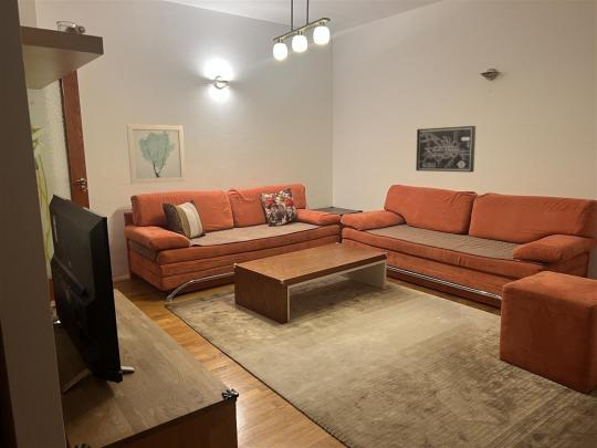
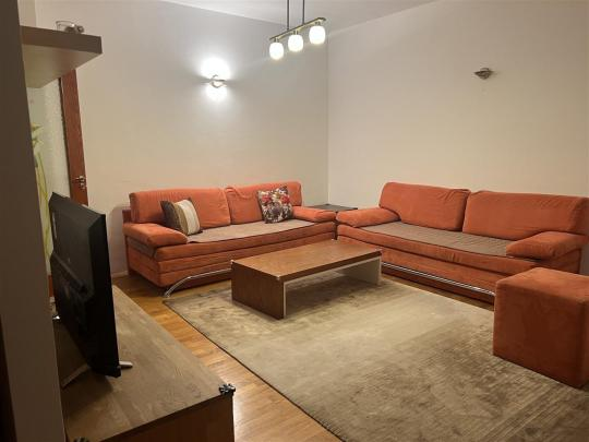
- wall art (443, 149)
- wall art (157, 154)
